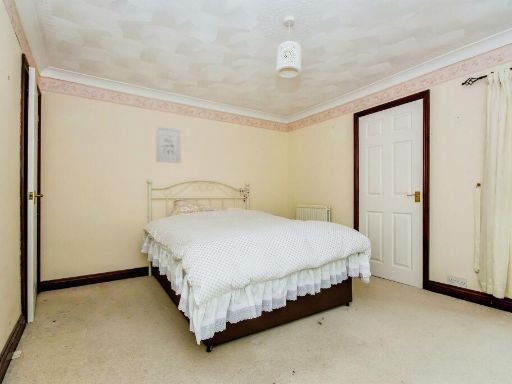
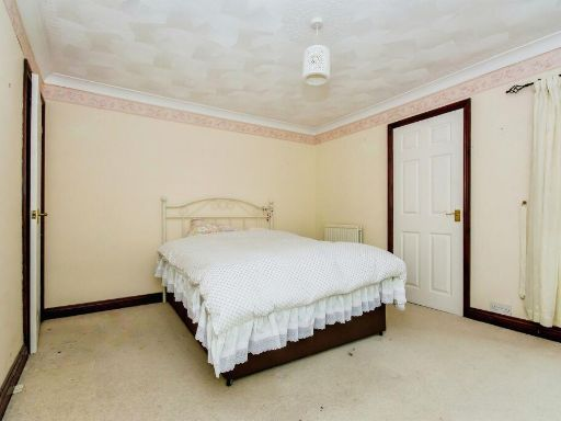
- wall art (168, 145)
